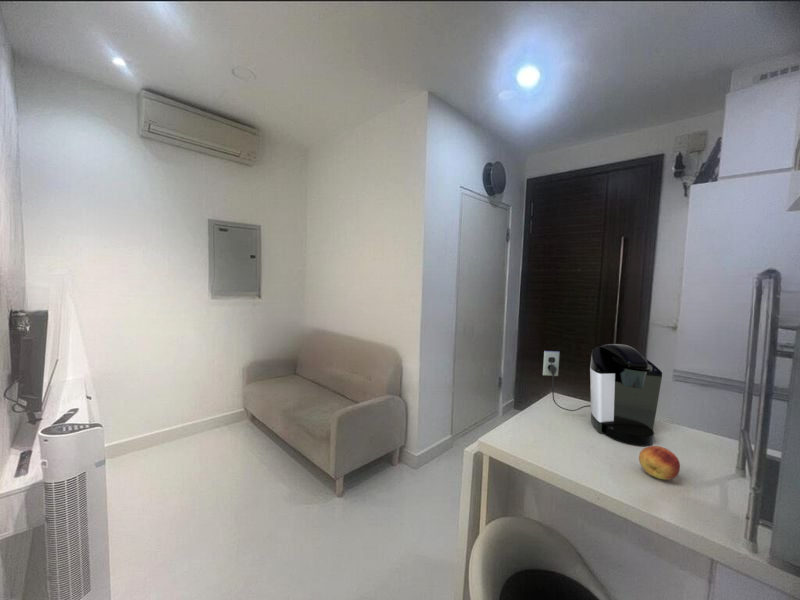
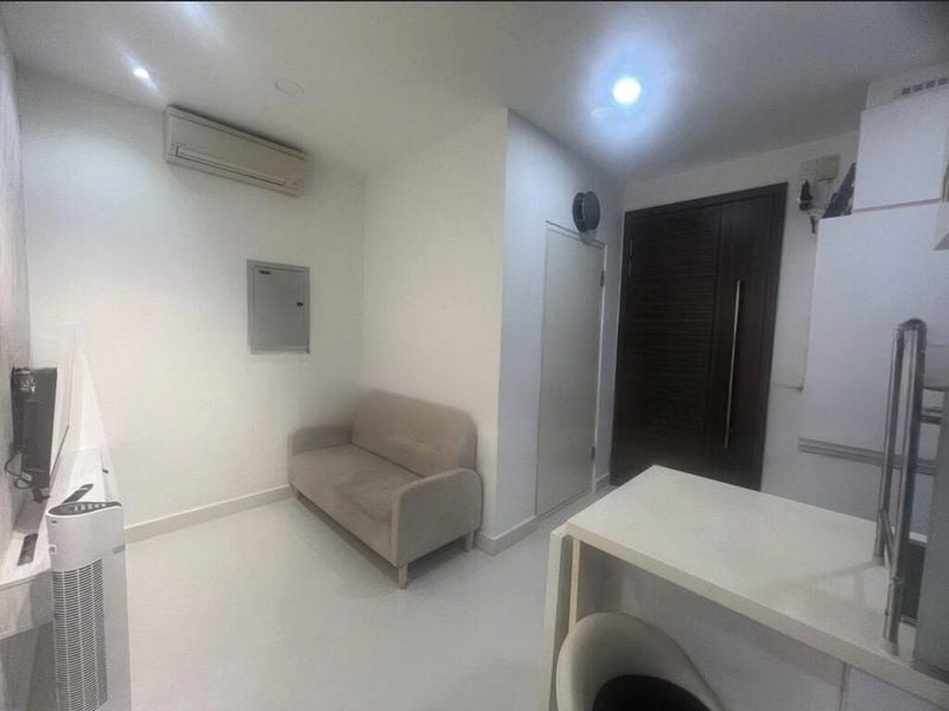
- coffee maker (603, 386)
- fruit (658, 462)
